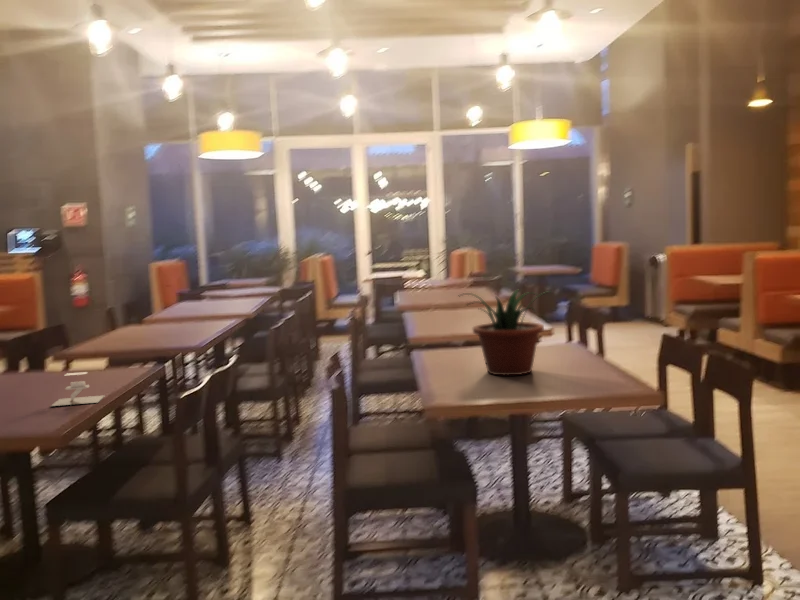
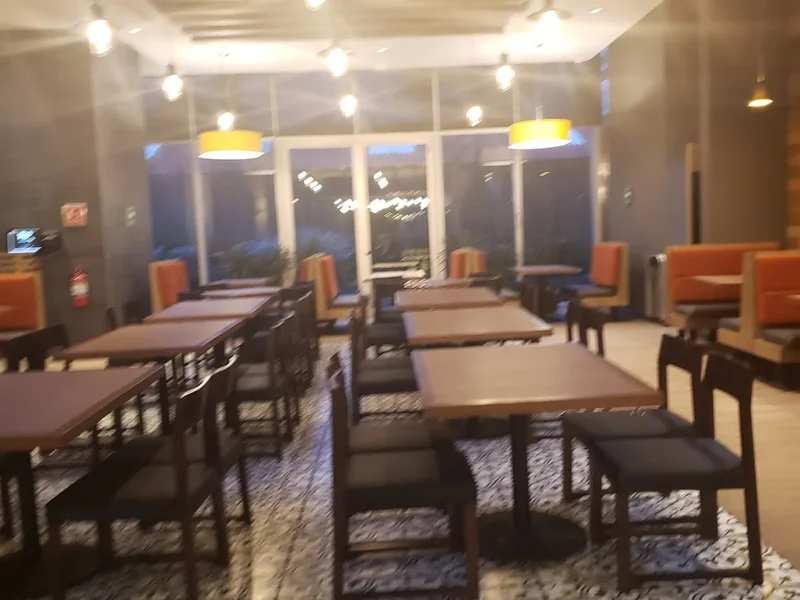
- napkin holder (77, 387)
- potted plant (505, 331)
